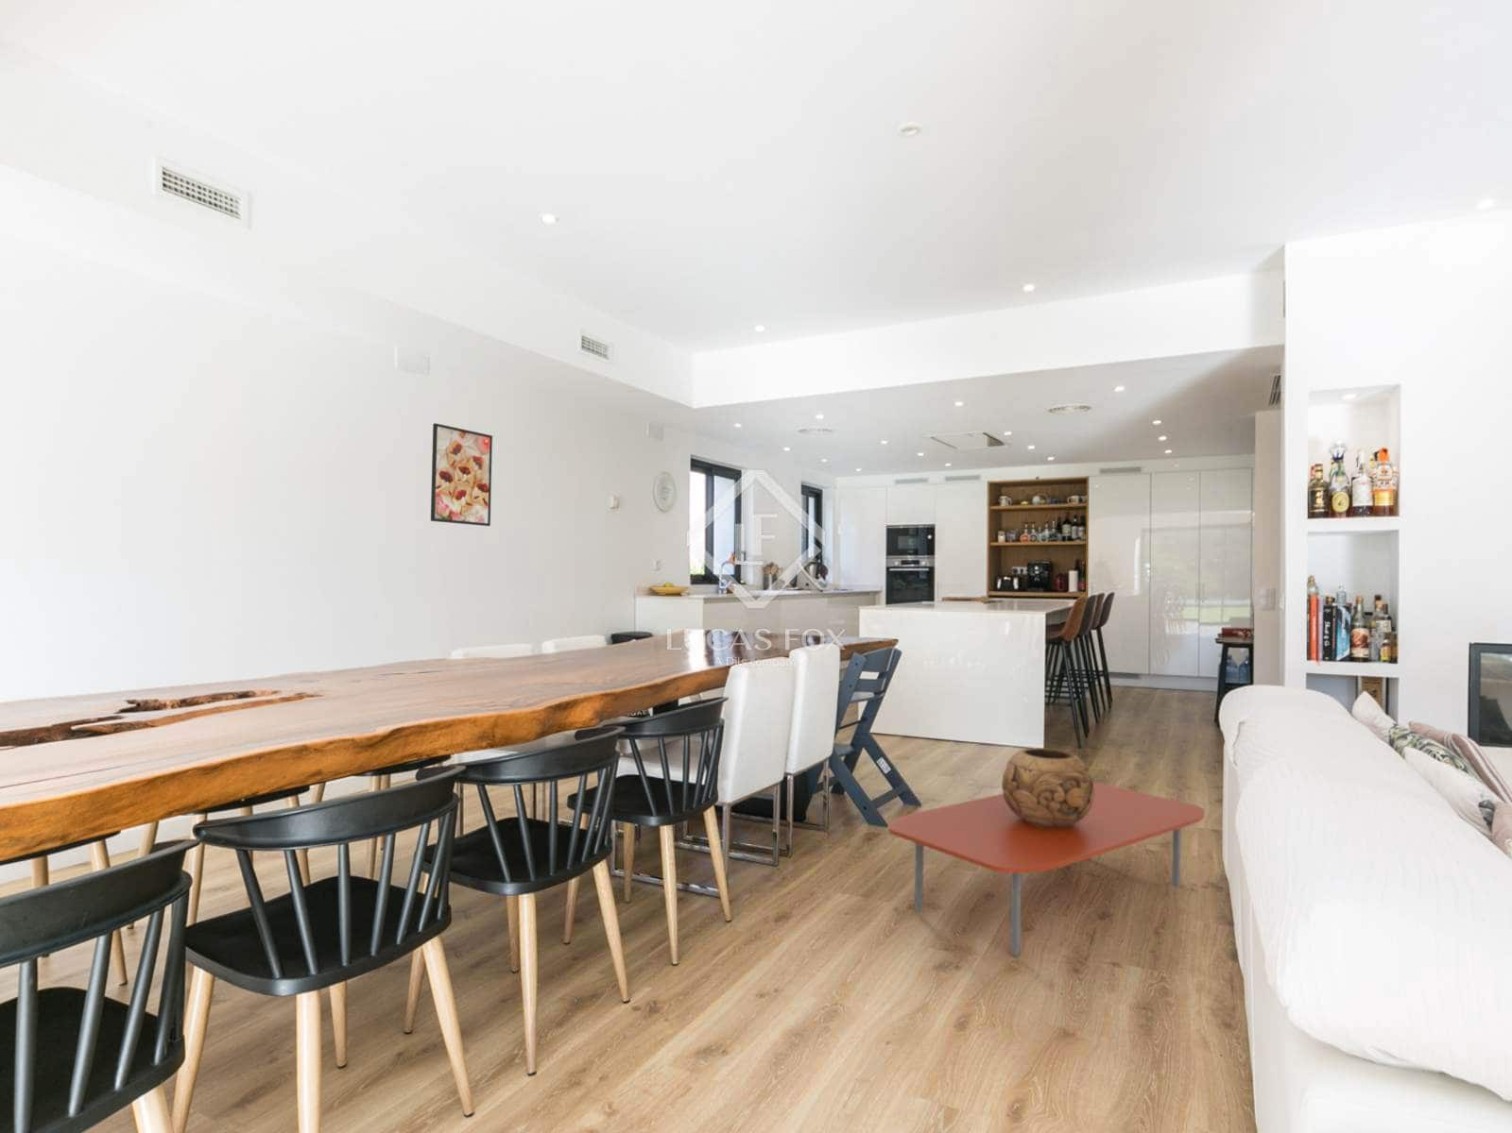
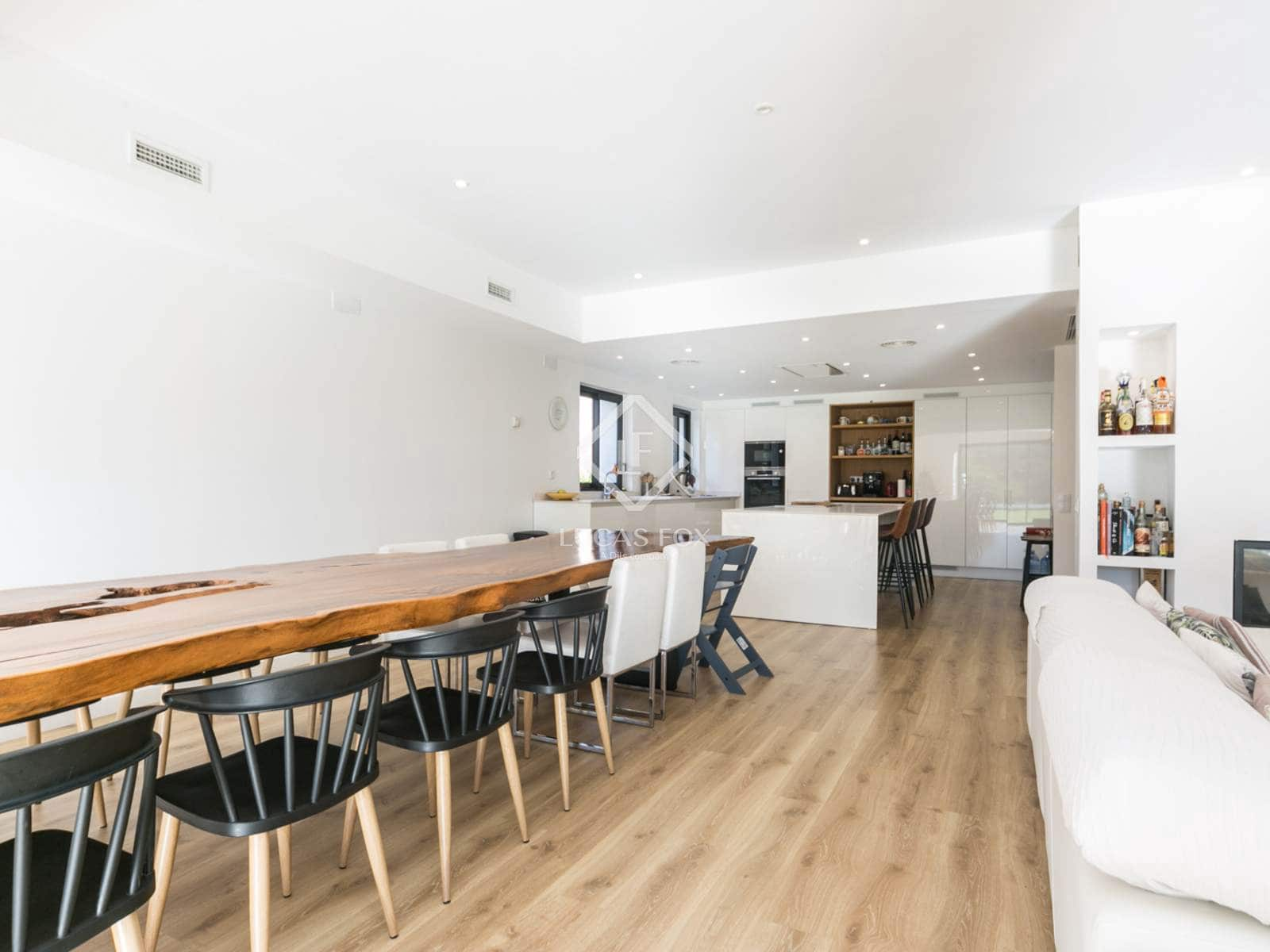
- decorative bowl (1046, 787)
- coffee table (1052, 857)
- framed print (462, 476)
